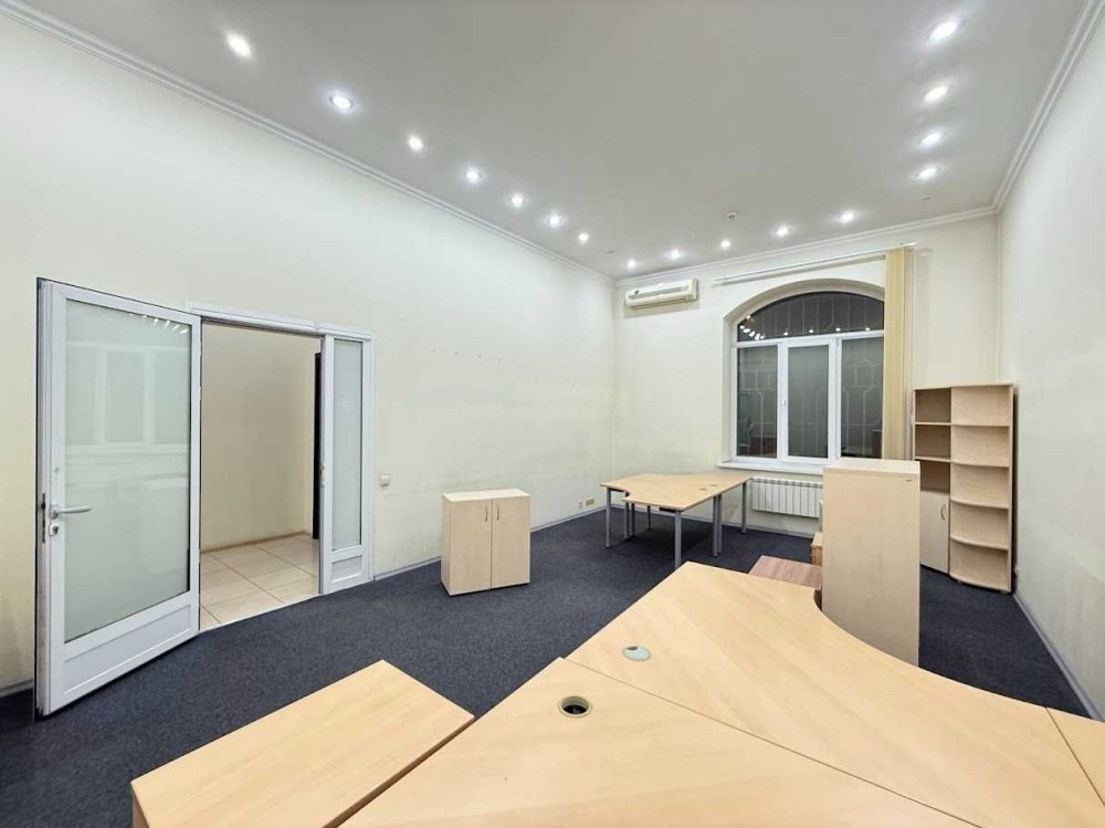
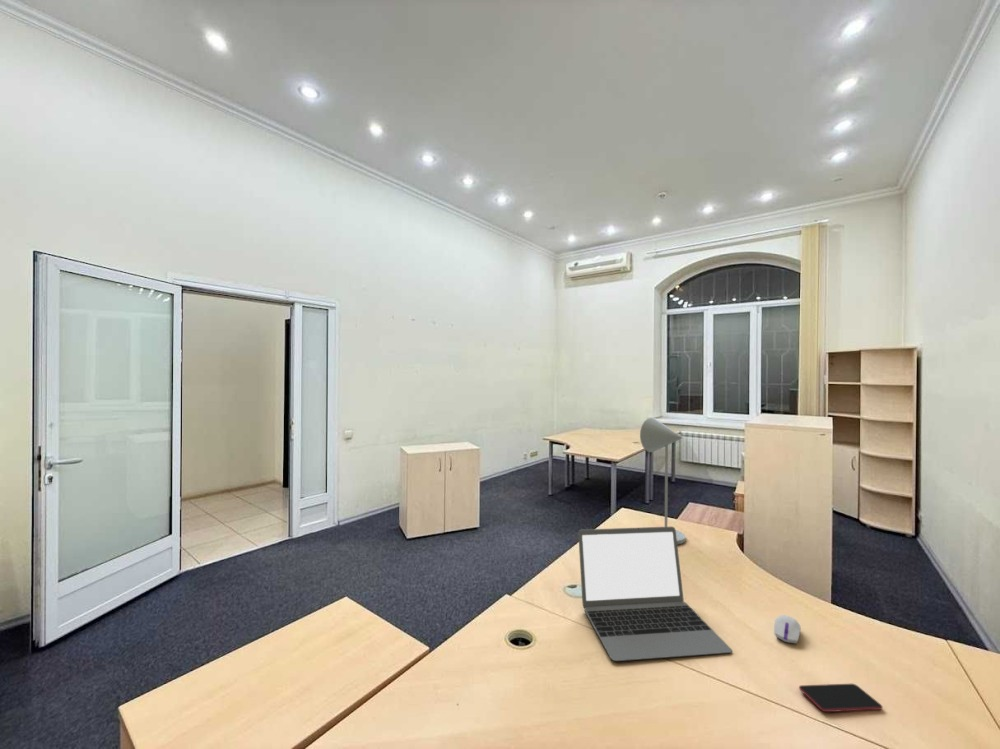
+ laptop (647, 585)
+ smartphone (839, 697)
+ desk lamp (666, 478)
+ computer mouse (787, 627)
